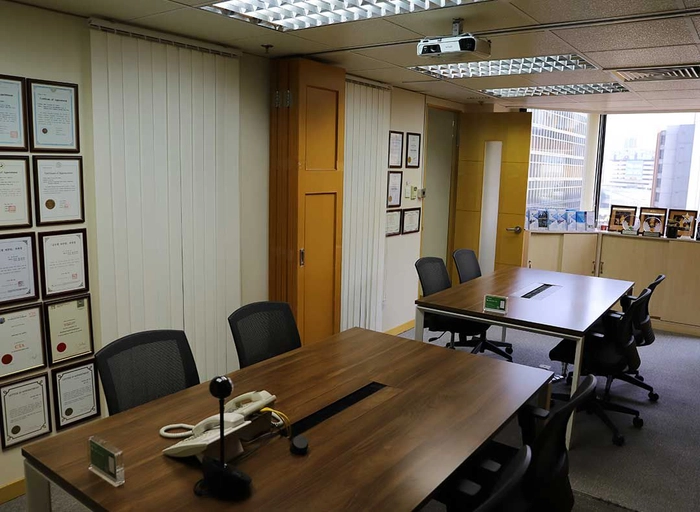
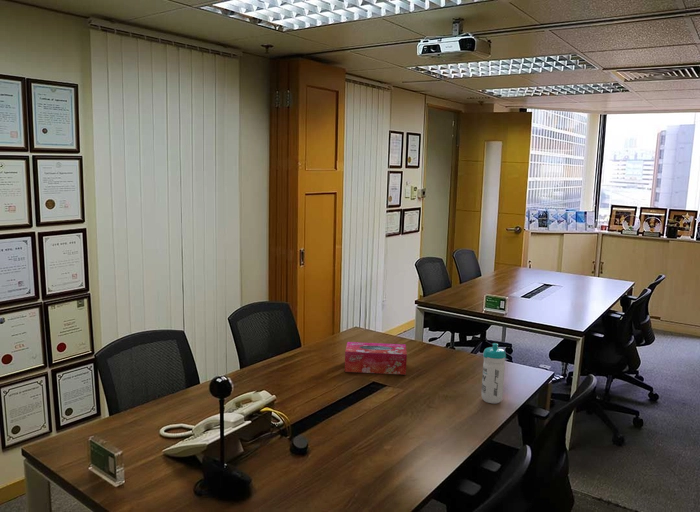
+ water bottle (493, 372)
+ tissue box (375, 357)
